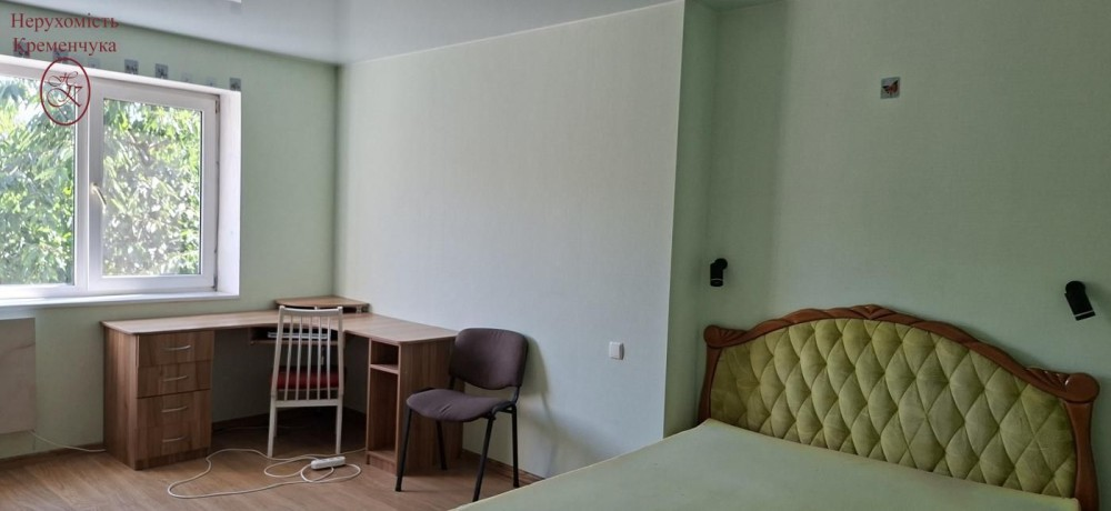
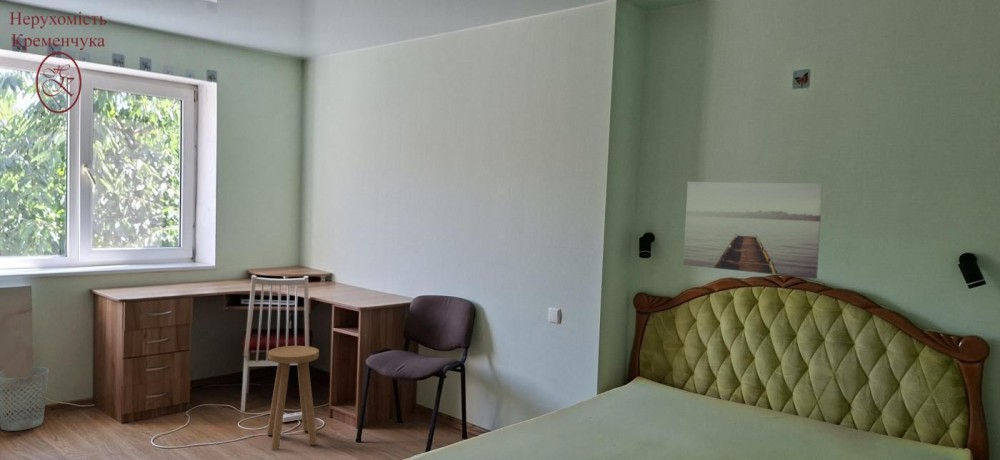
+ wastebasket (22, 398)
+ stool (285, 395)
+ wall art (748, 227)
